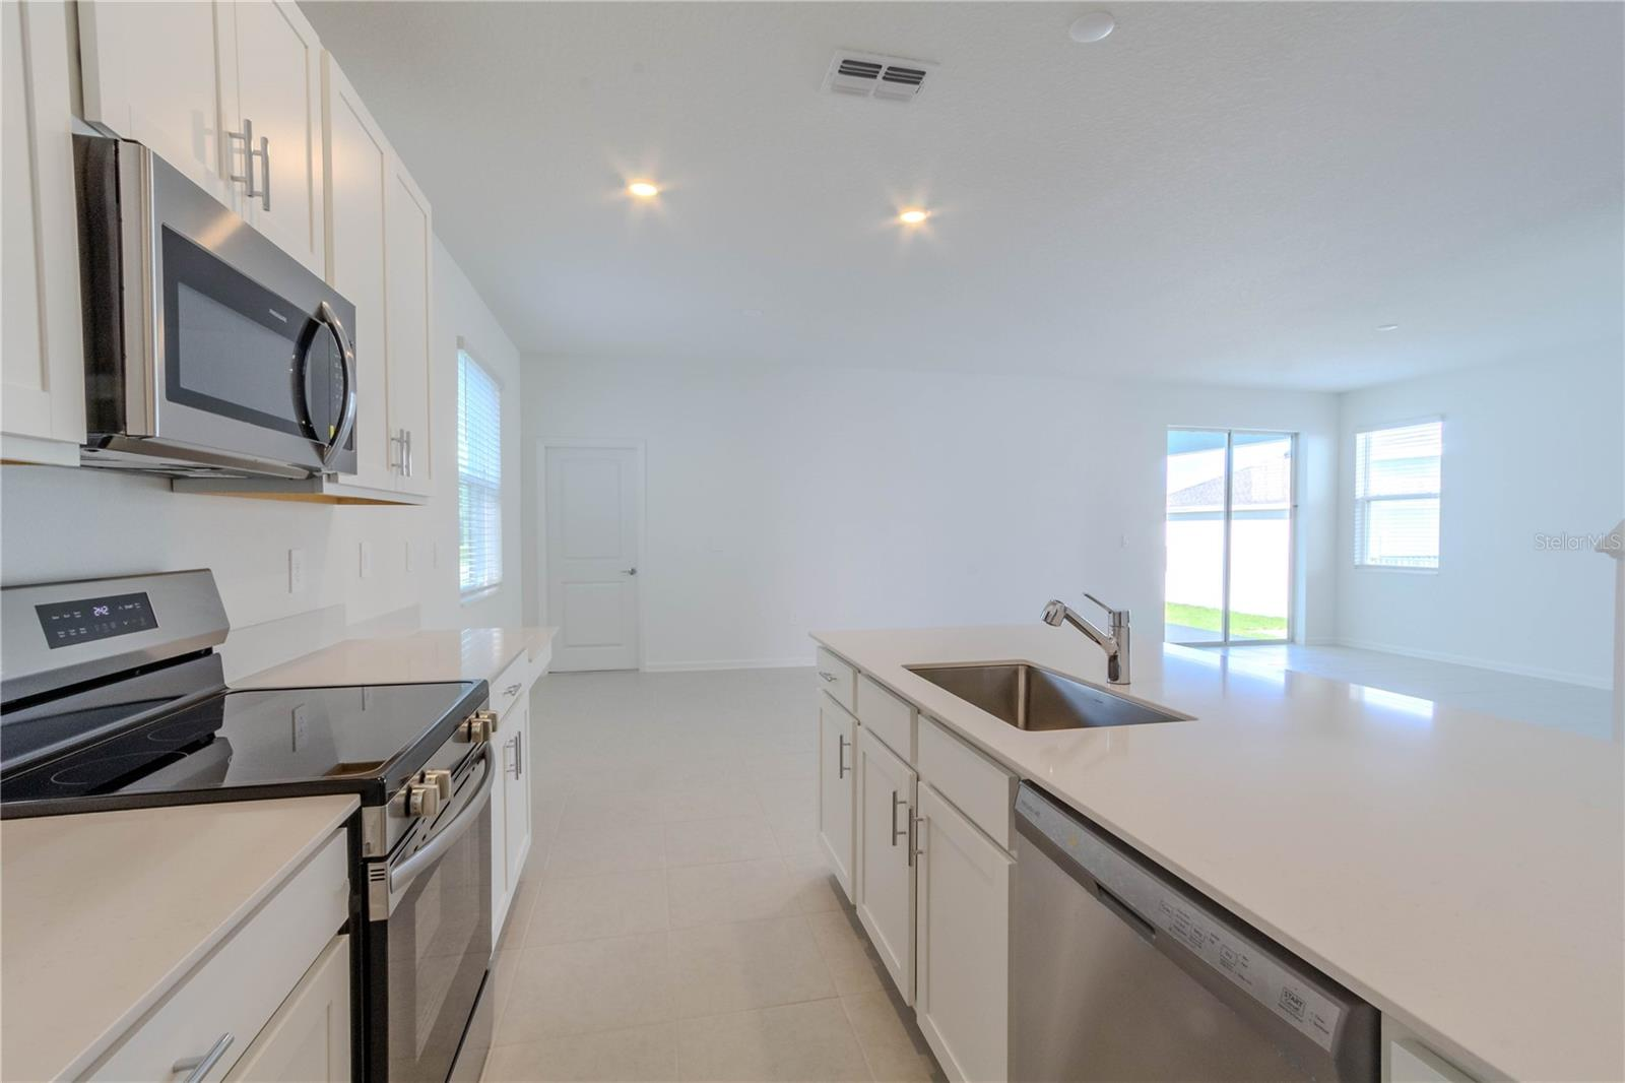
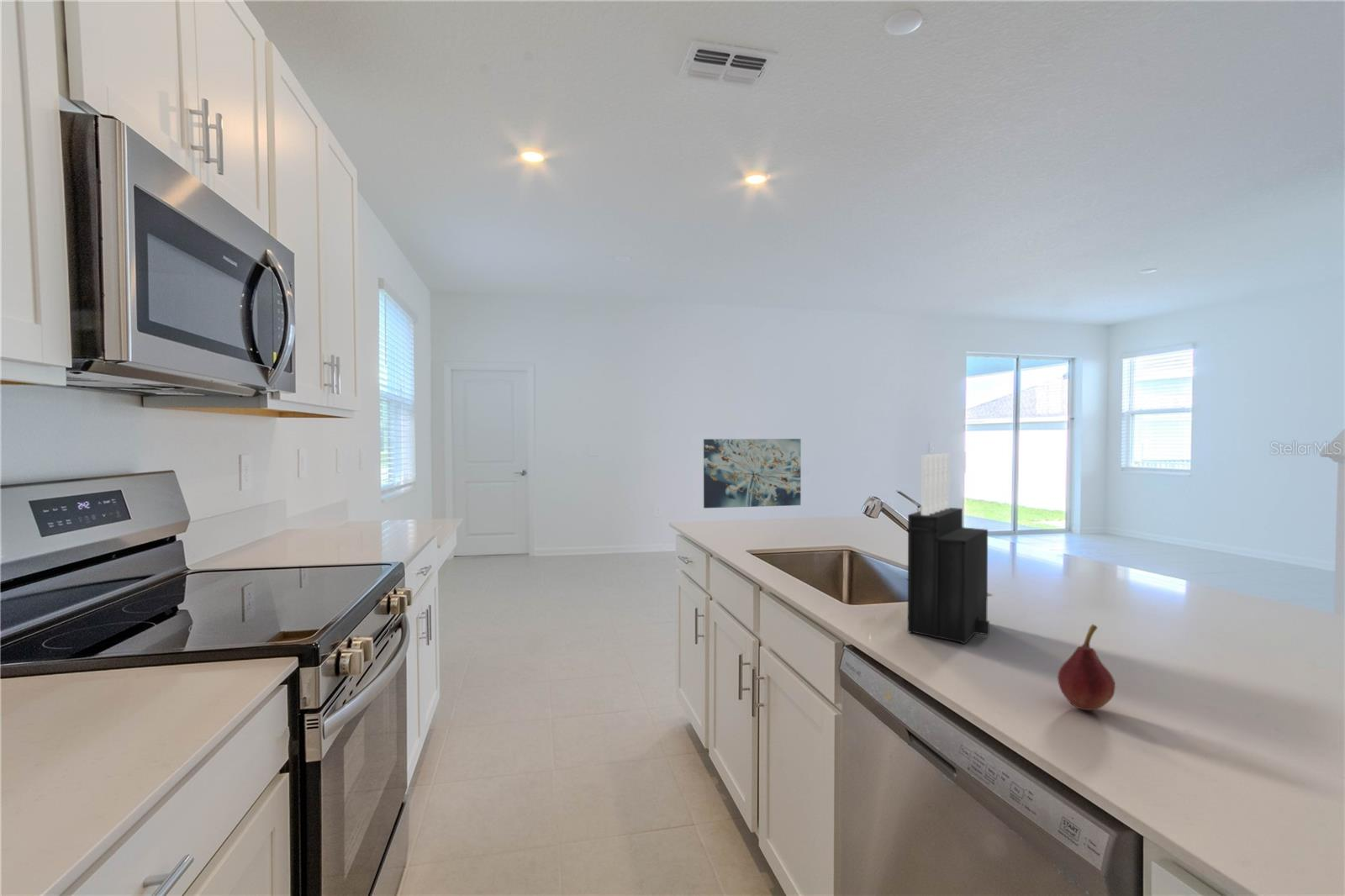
+ knife block (955, 541)
+ wall art (752, 472)
+ fruit (1086, 666)
